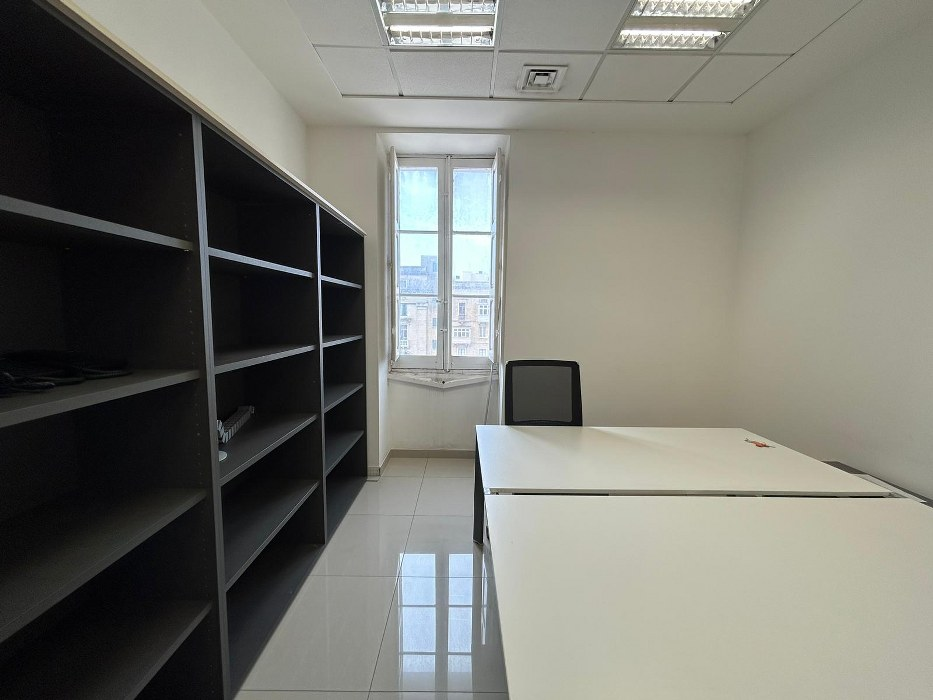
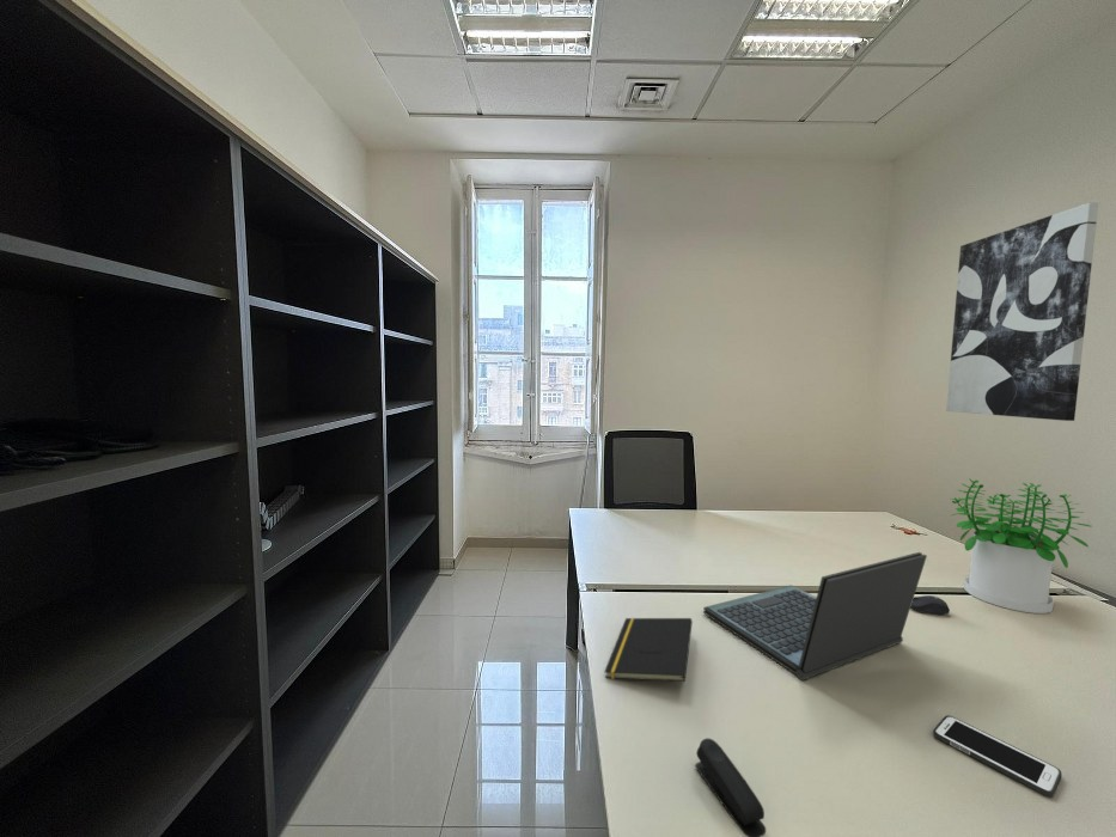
+ wall art (1011, 323)
+ cell phone (993, 752)
+ computer mouse (927, 603)
+ potted plant (1012, 542)
+ laptop (803, 591)
+ notepad (651, 646)
+ stapler (728, 782)
